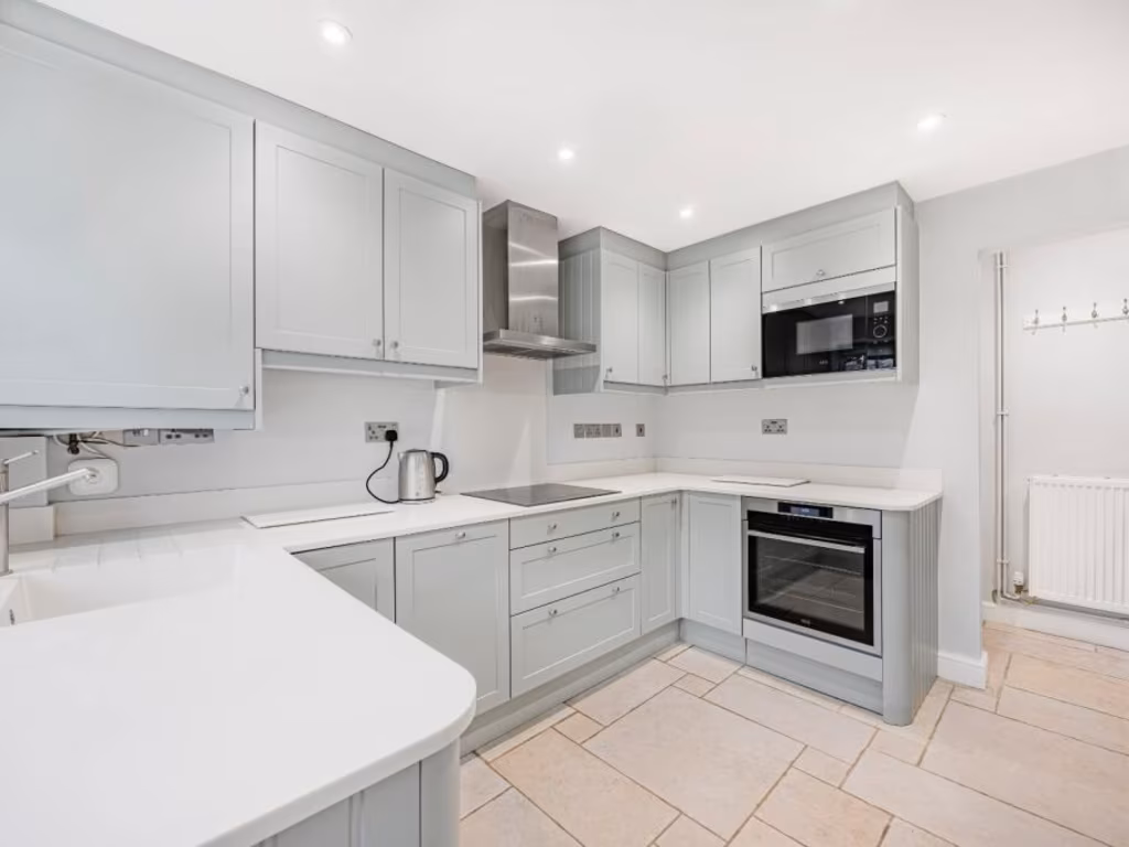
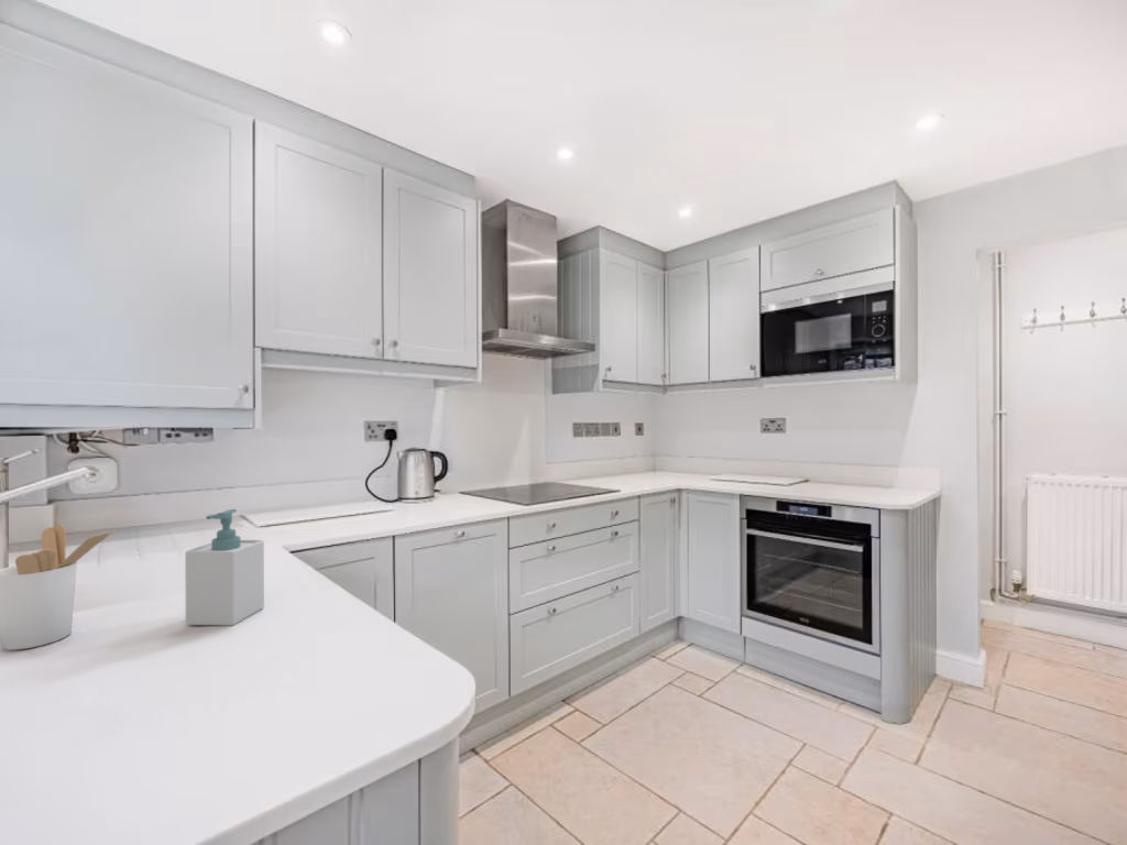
+ soap bottle (226, 563)
+ utensil holder (57, 583)
